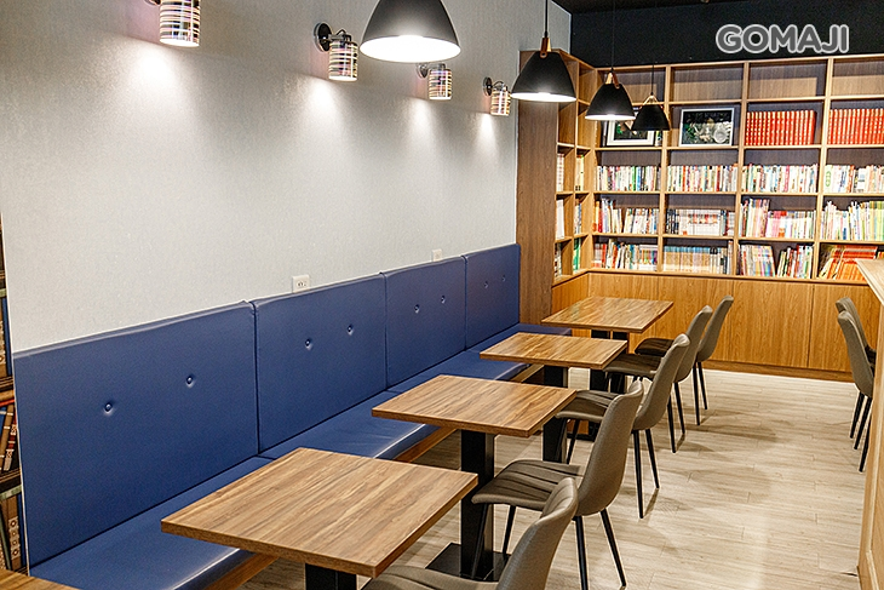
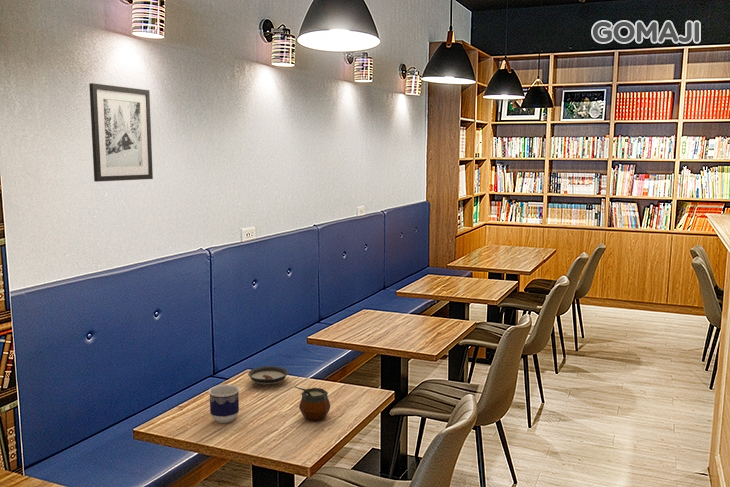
+ gourd (311, 400)
+ saucer (268, 377)
+ wall art (122, 134)
+ cup (227, 403)
